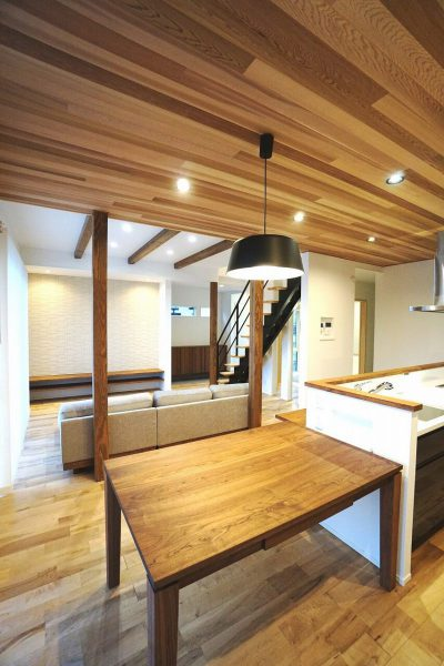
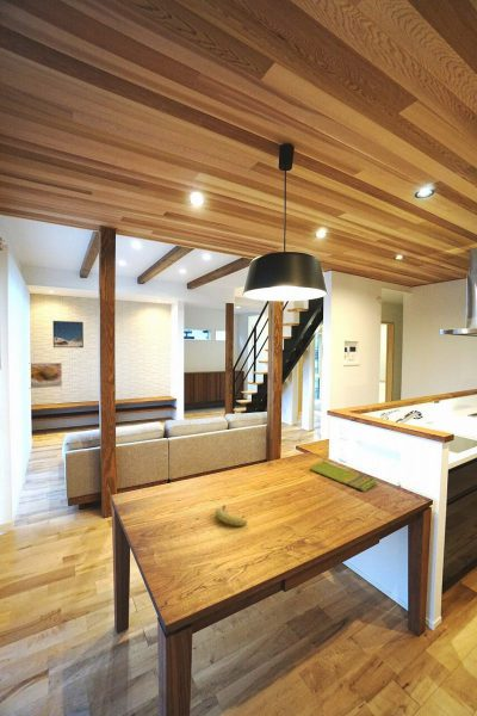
+ fruit (228, 514)
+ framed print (44, 375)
+ dish towel (341, 474)
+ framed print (68, 334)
